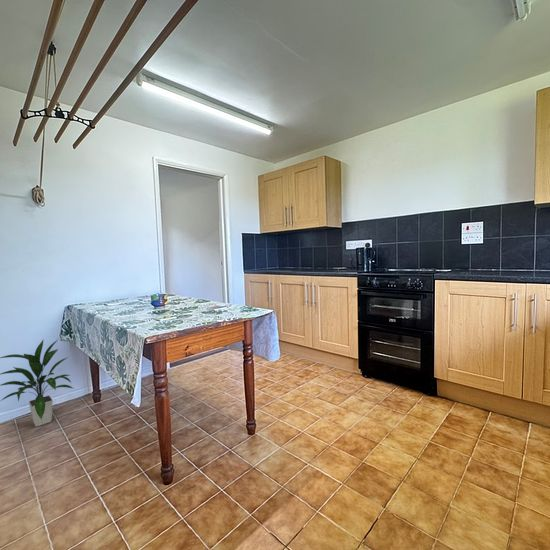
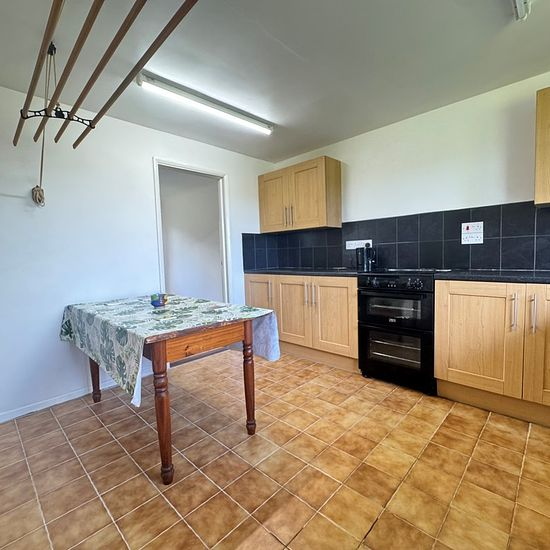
- indoor plant (37, 383)
